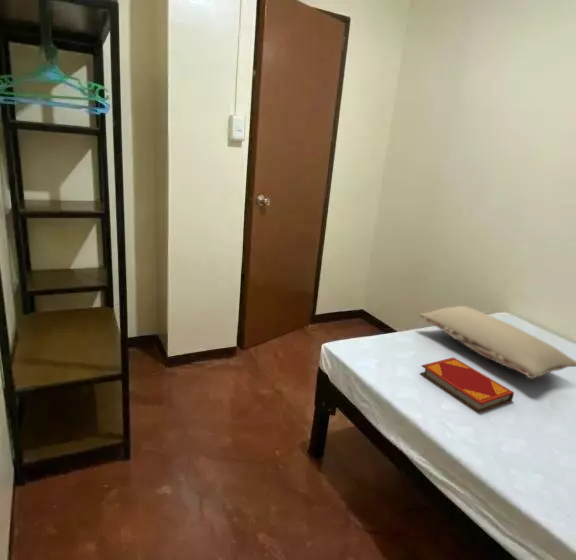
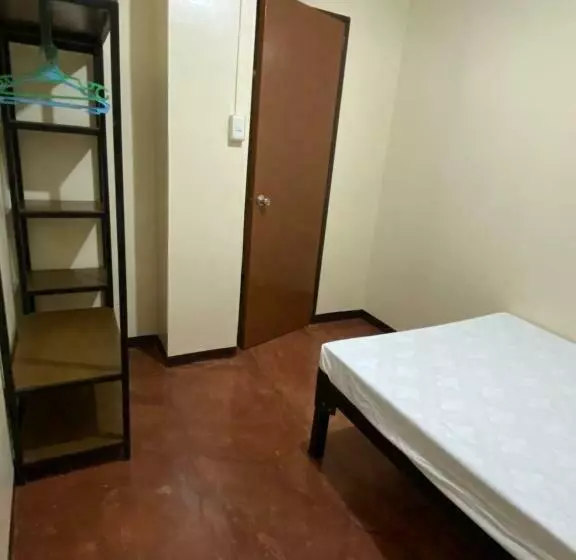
- pillow (492, 338)
- hardback book (465, 382)
